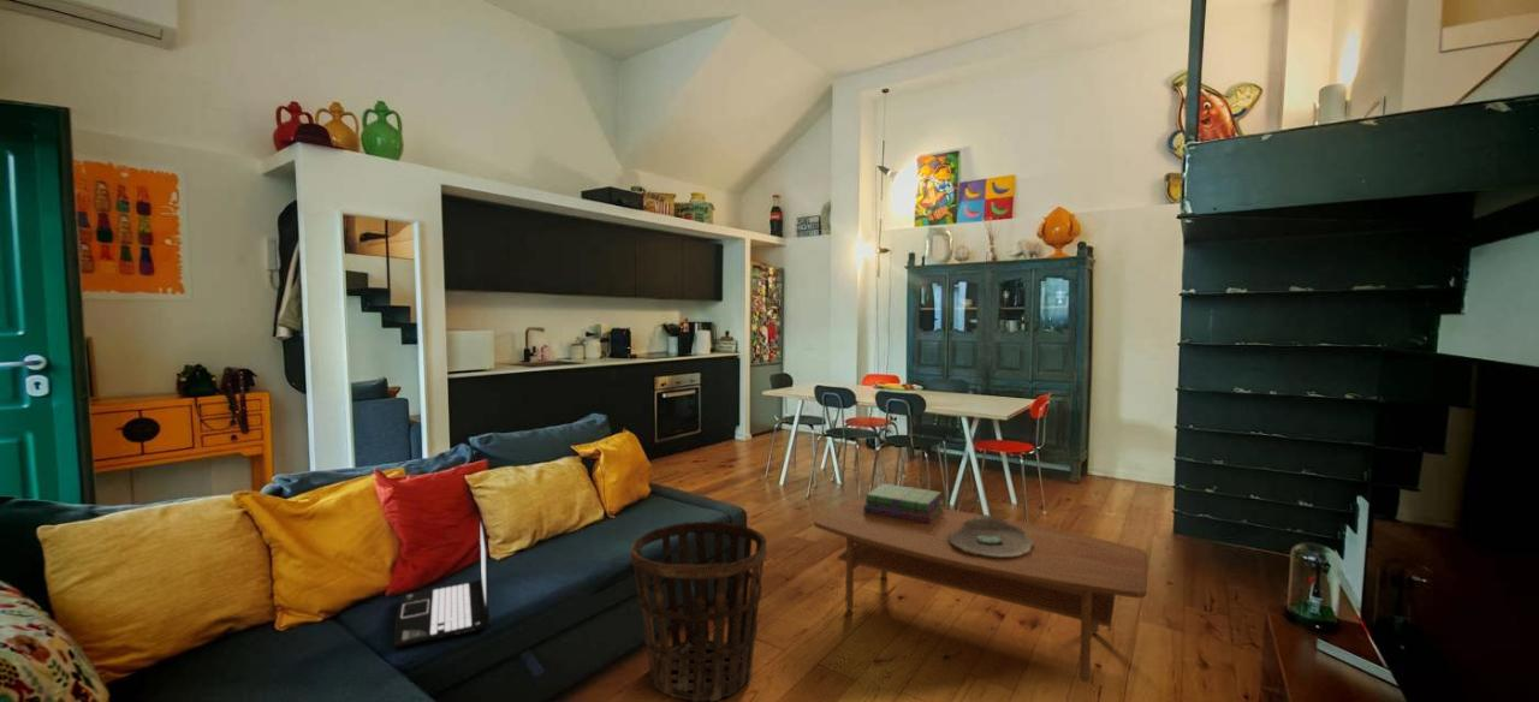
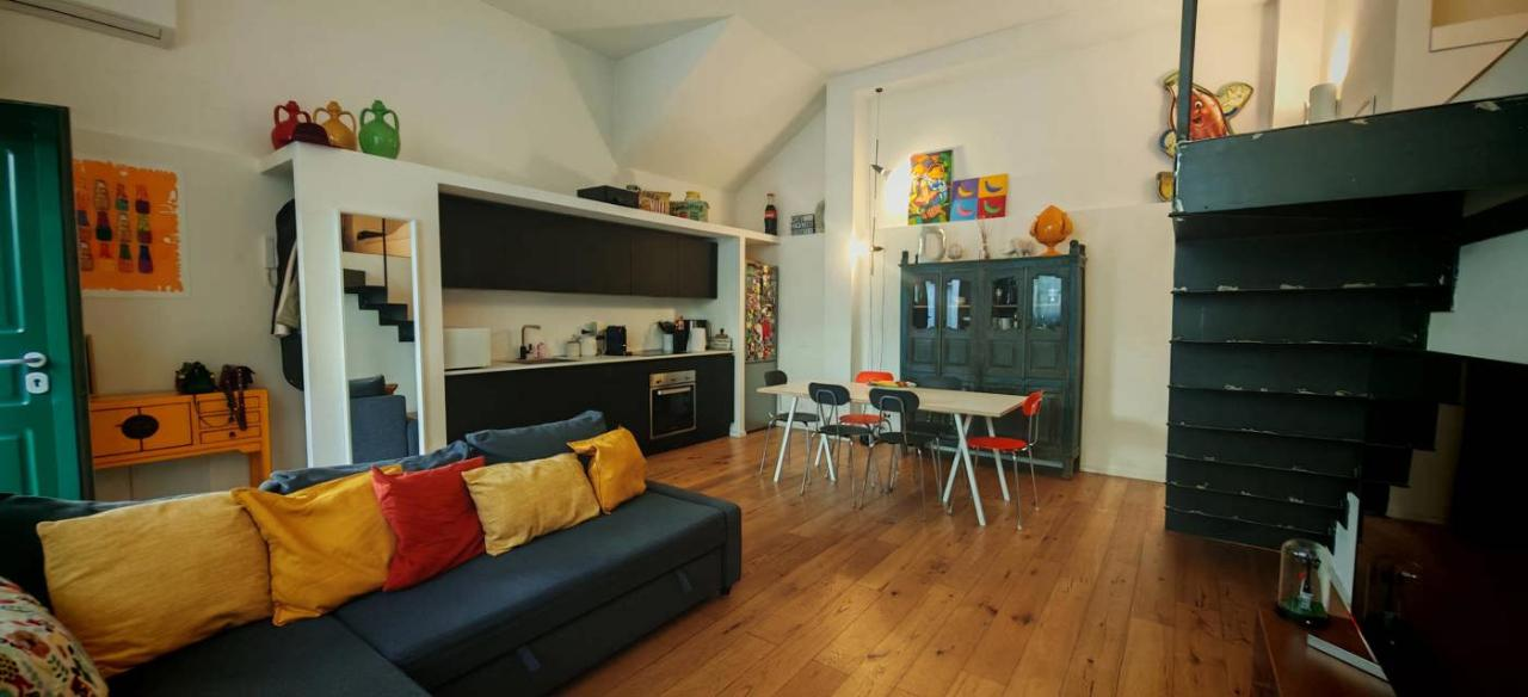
- laptop (446, 585)
- decorative bowl (988, 535)
- basket (700, 605)
- coffee table (968, 578)
- stack of books (903, 501)
